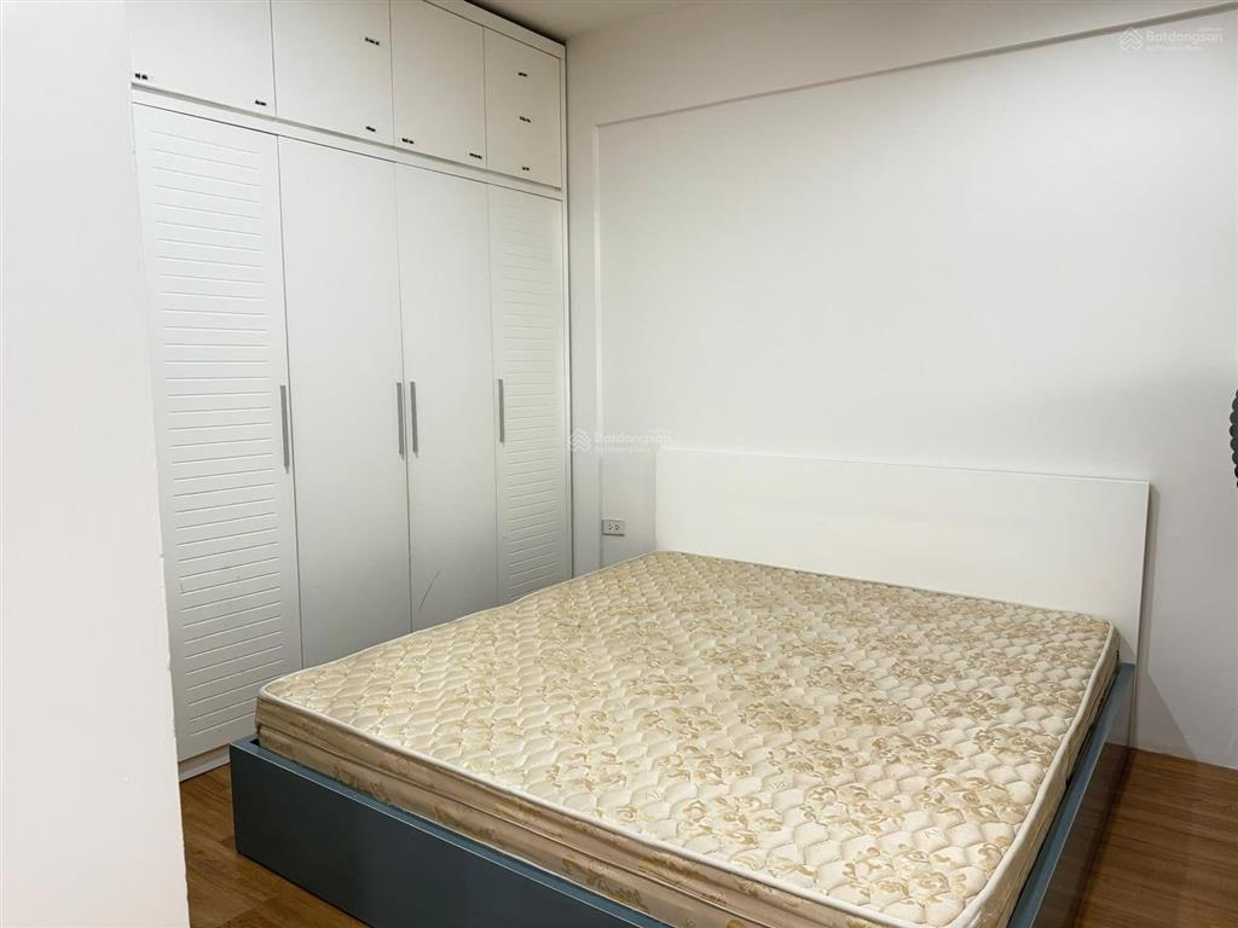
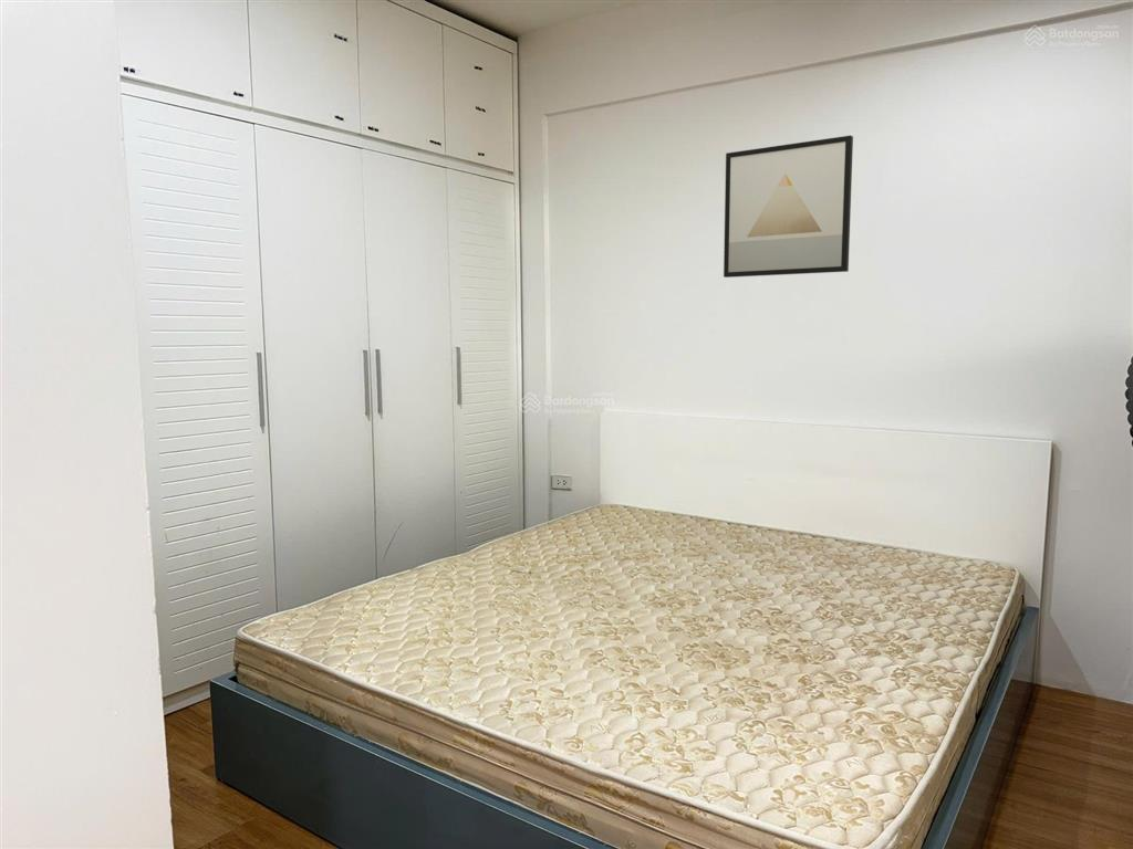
+ wall art (784, 210)
